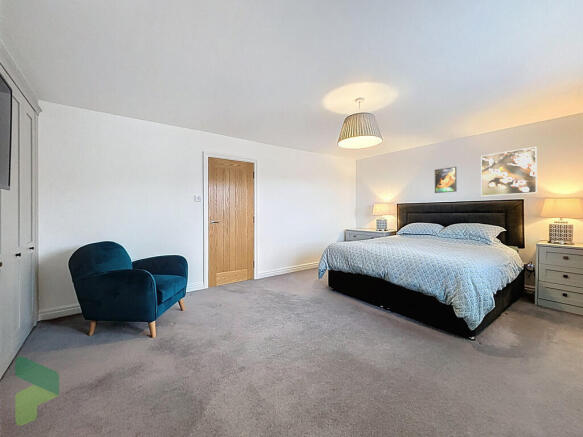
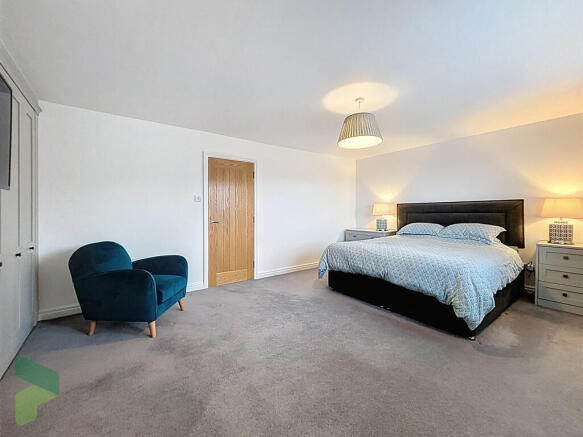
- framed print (445, 180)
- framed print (507, 173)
